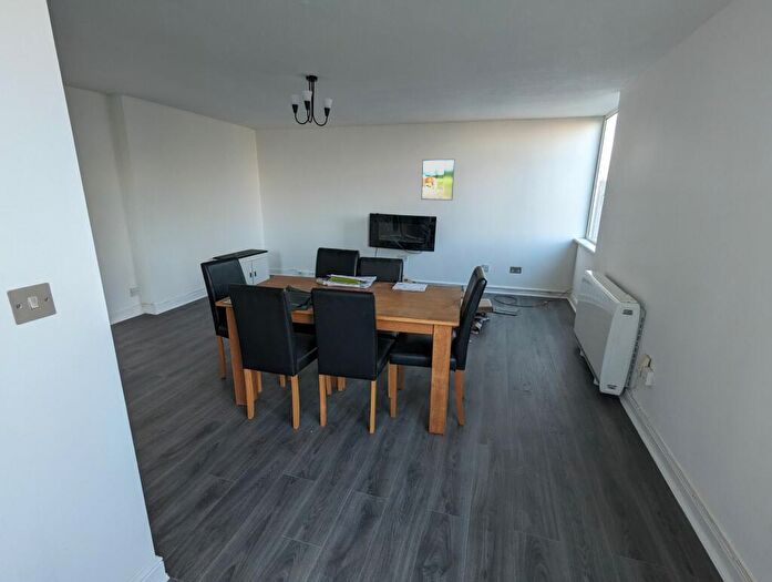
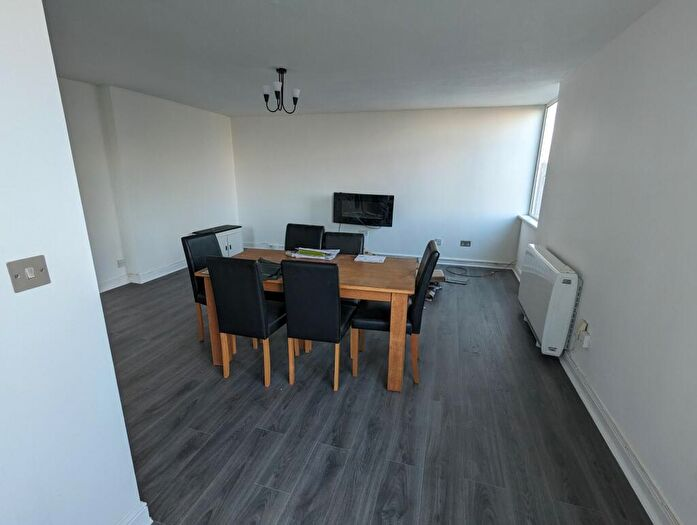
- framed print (438, 180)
